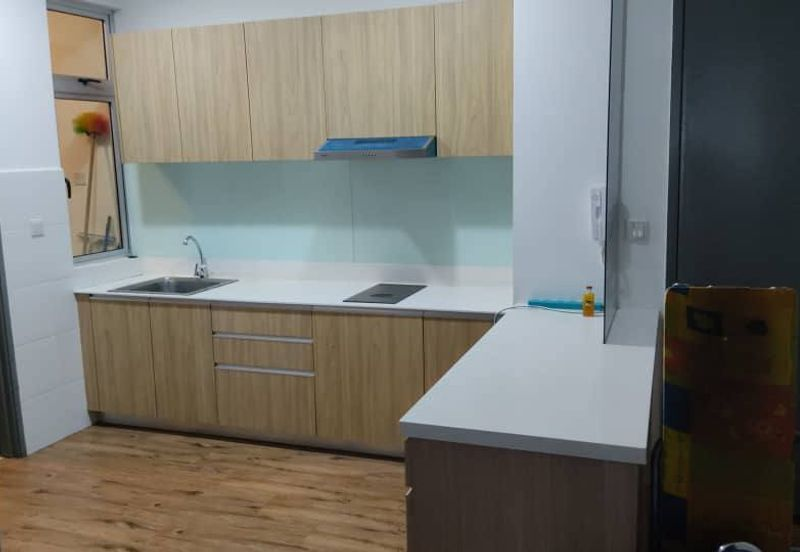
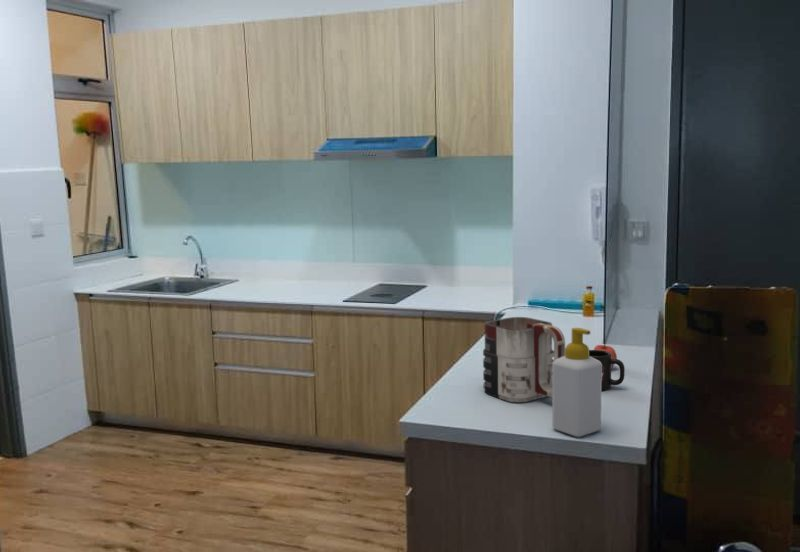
+ mug (528, 359)
+ soap bottle (576, 379)
+ apple (607, 351)
+ mug (602, 370)
